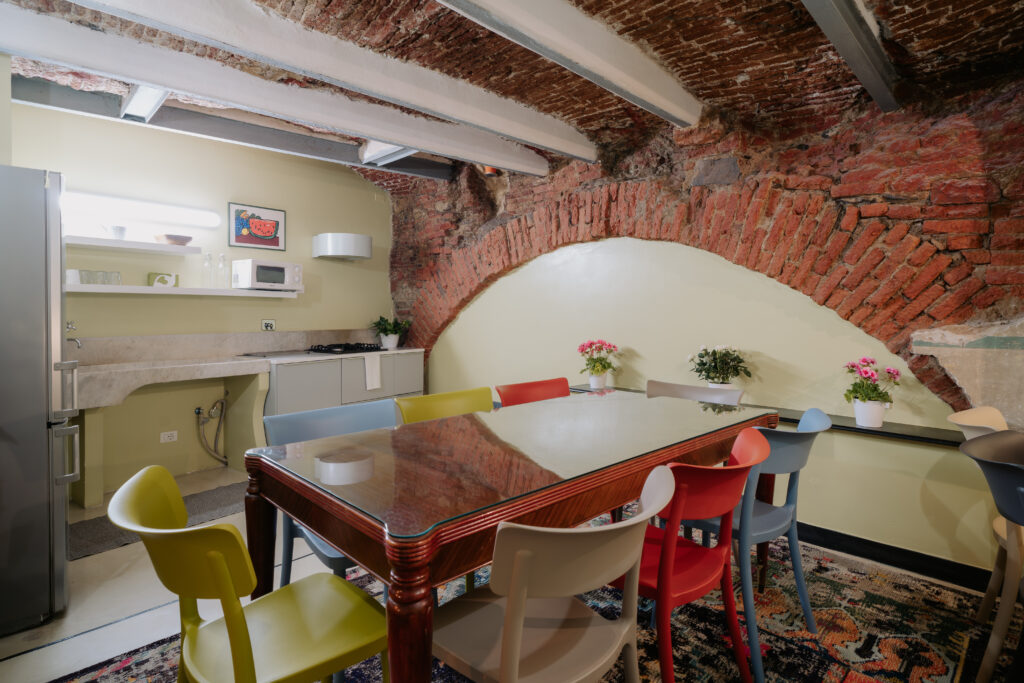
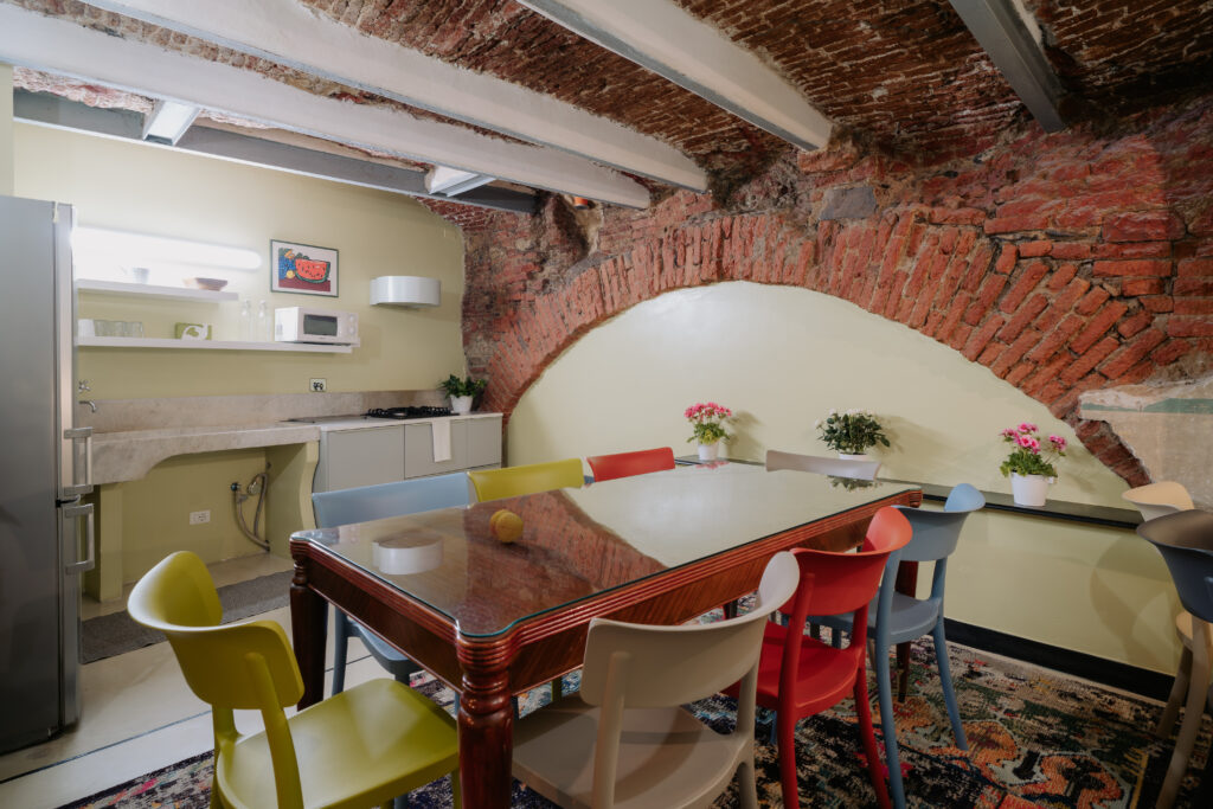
+ fruit (506, 526)
